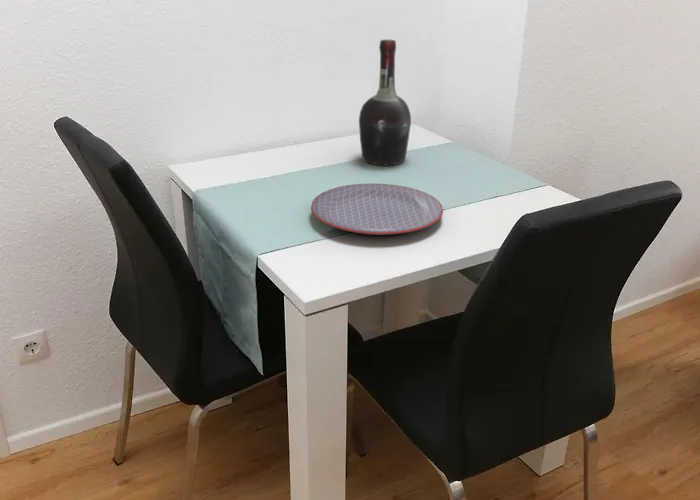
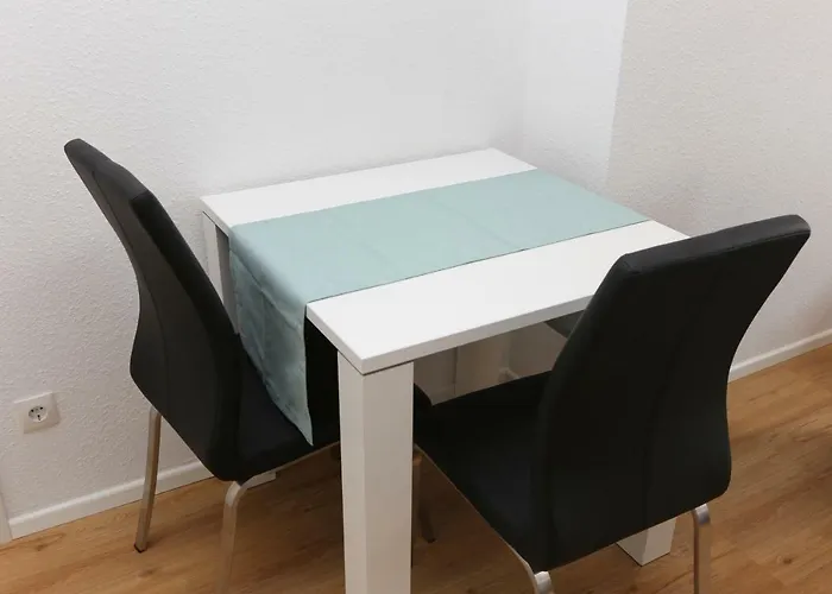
- plate (376, 210)
- cognac bottle (385, 101)
